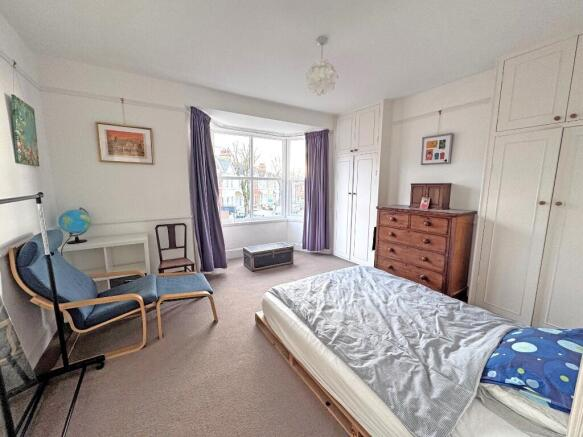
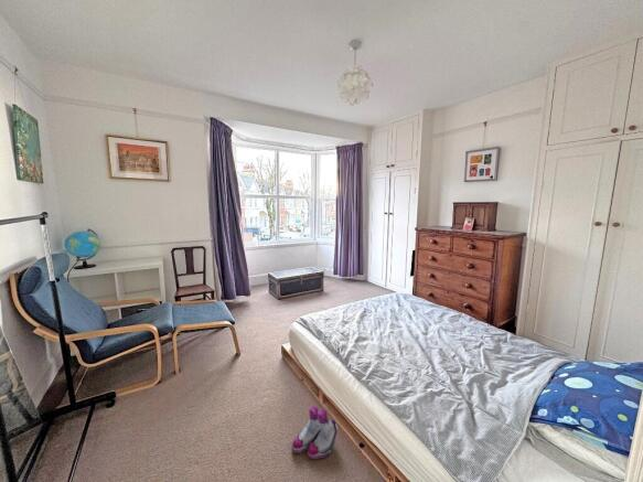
+ boots (314, 428)
